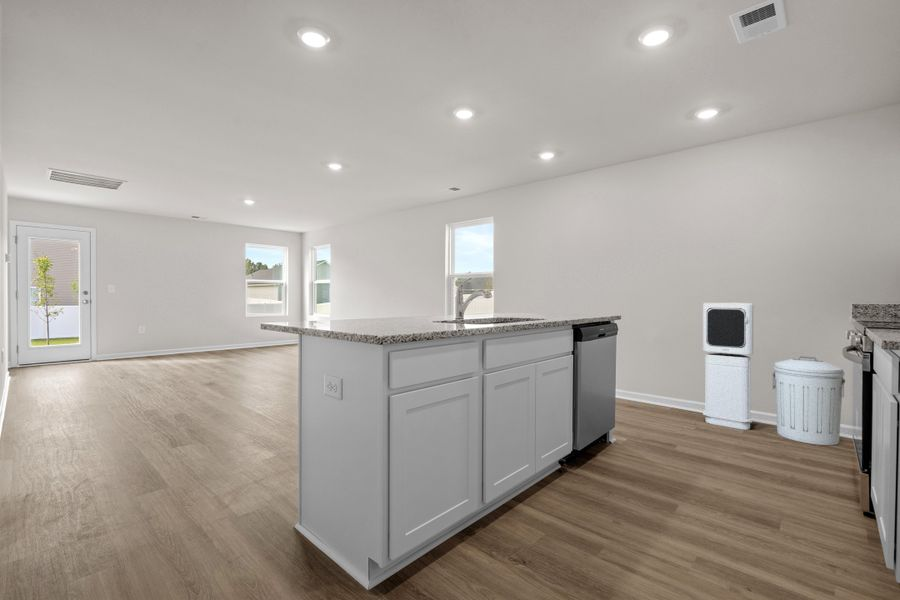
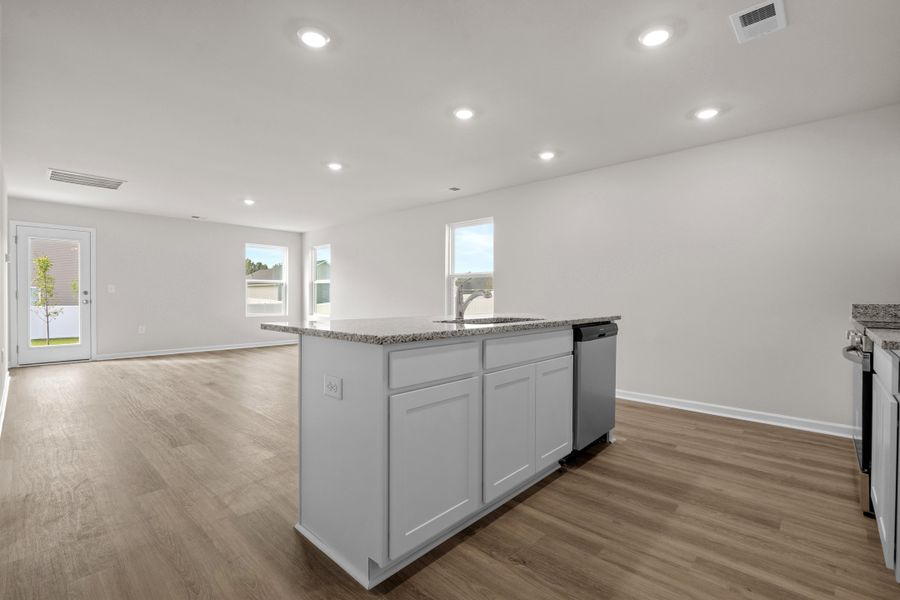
- air purifier (729, 362)
- trash can (807, 396)
